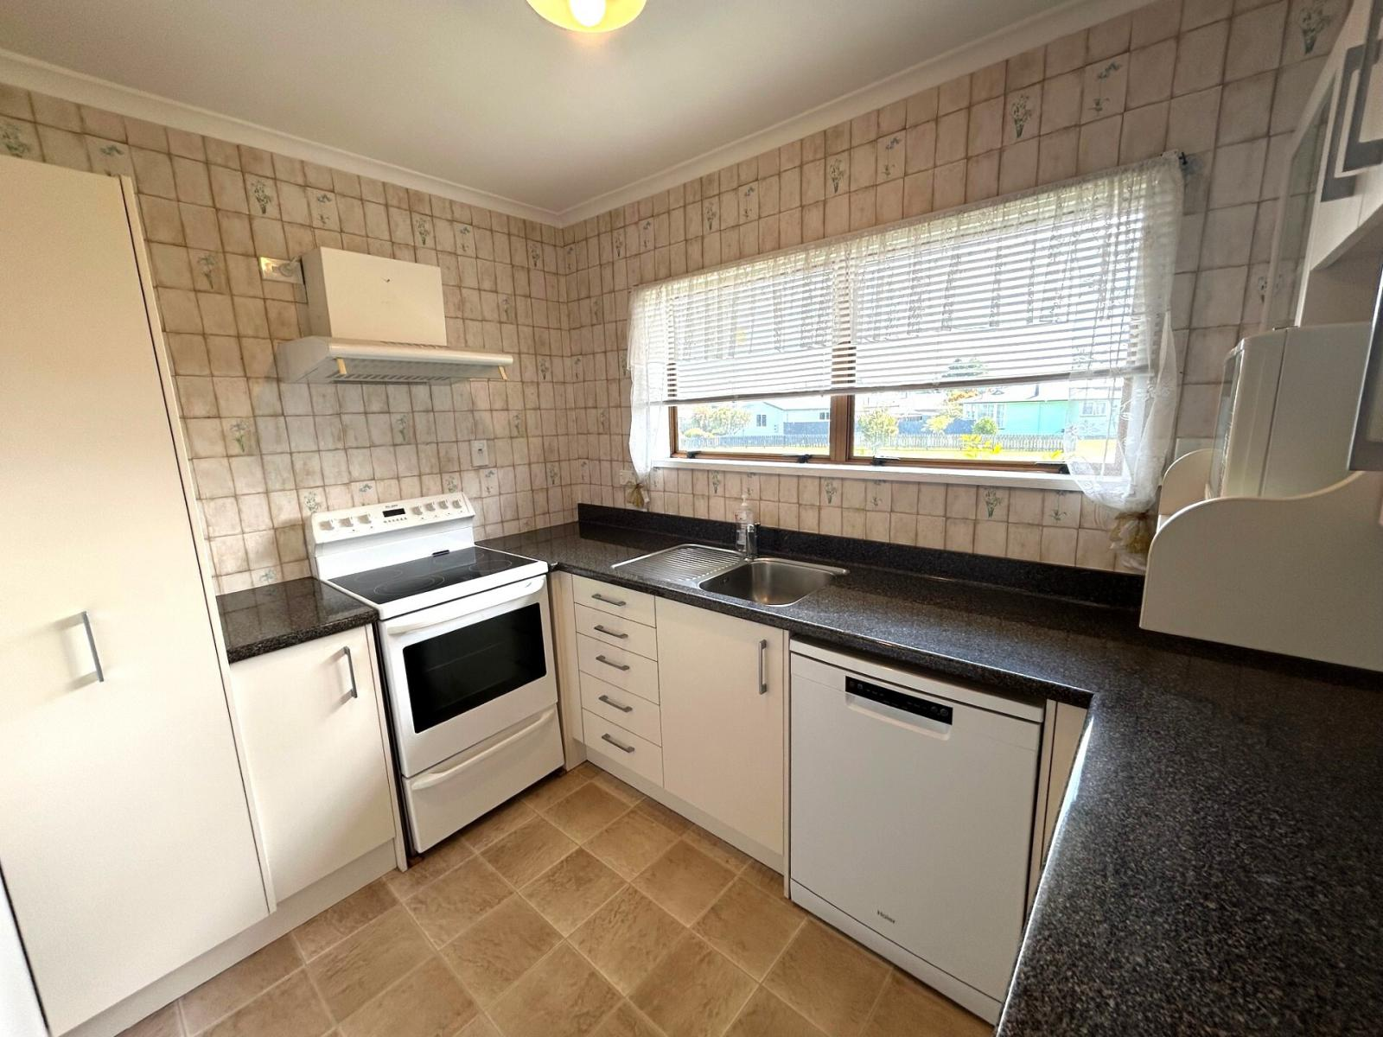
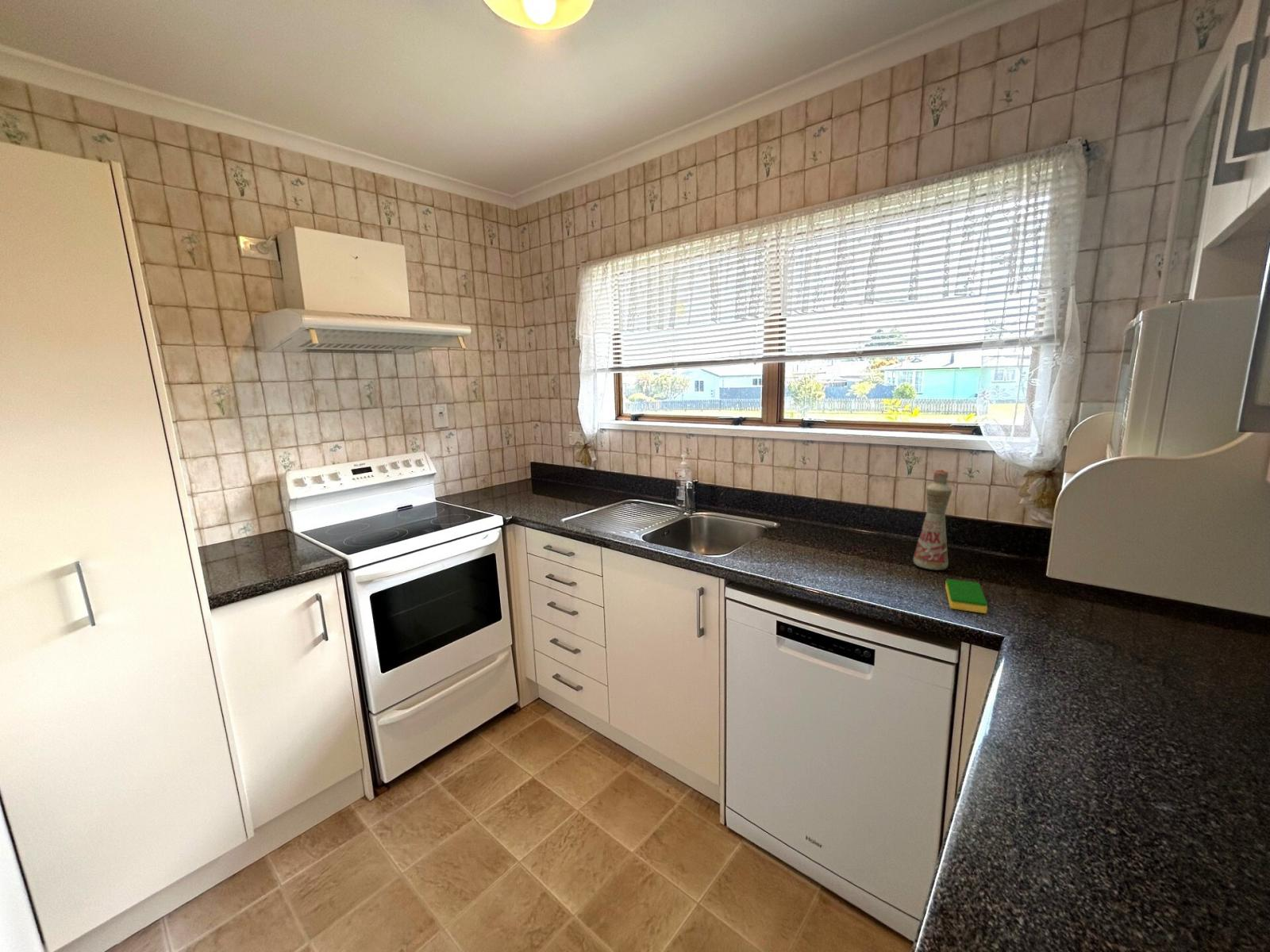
+ dish sponge (964, 595)
+ bottle (934, 518)
